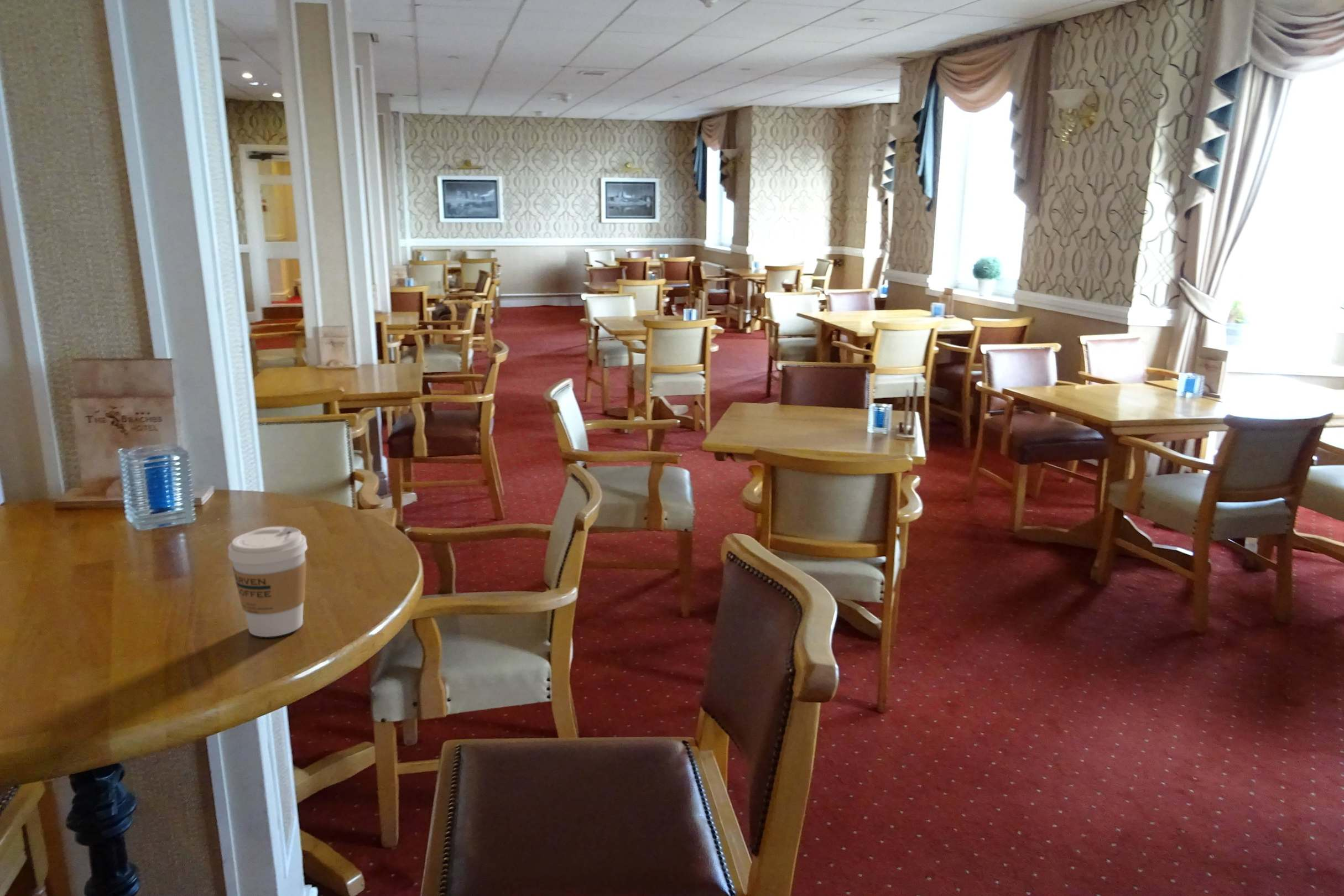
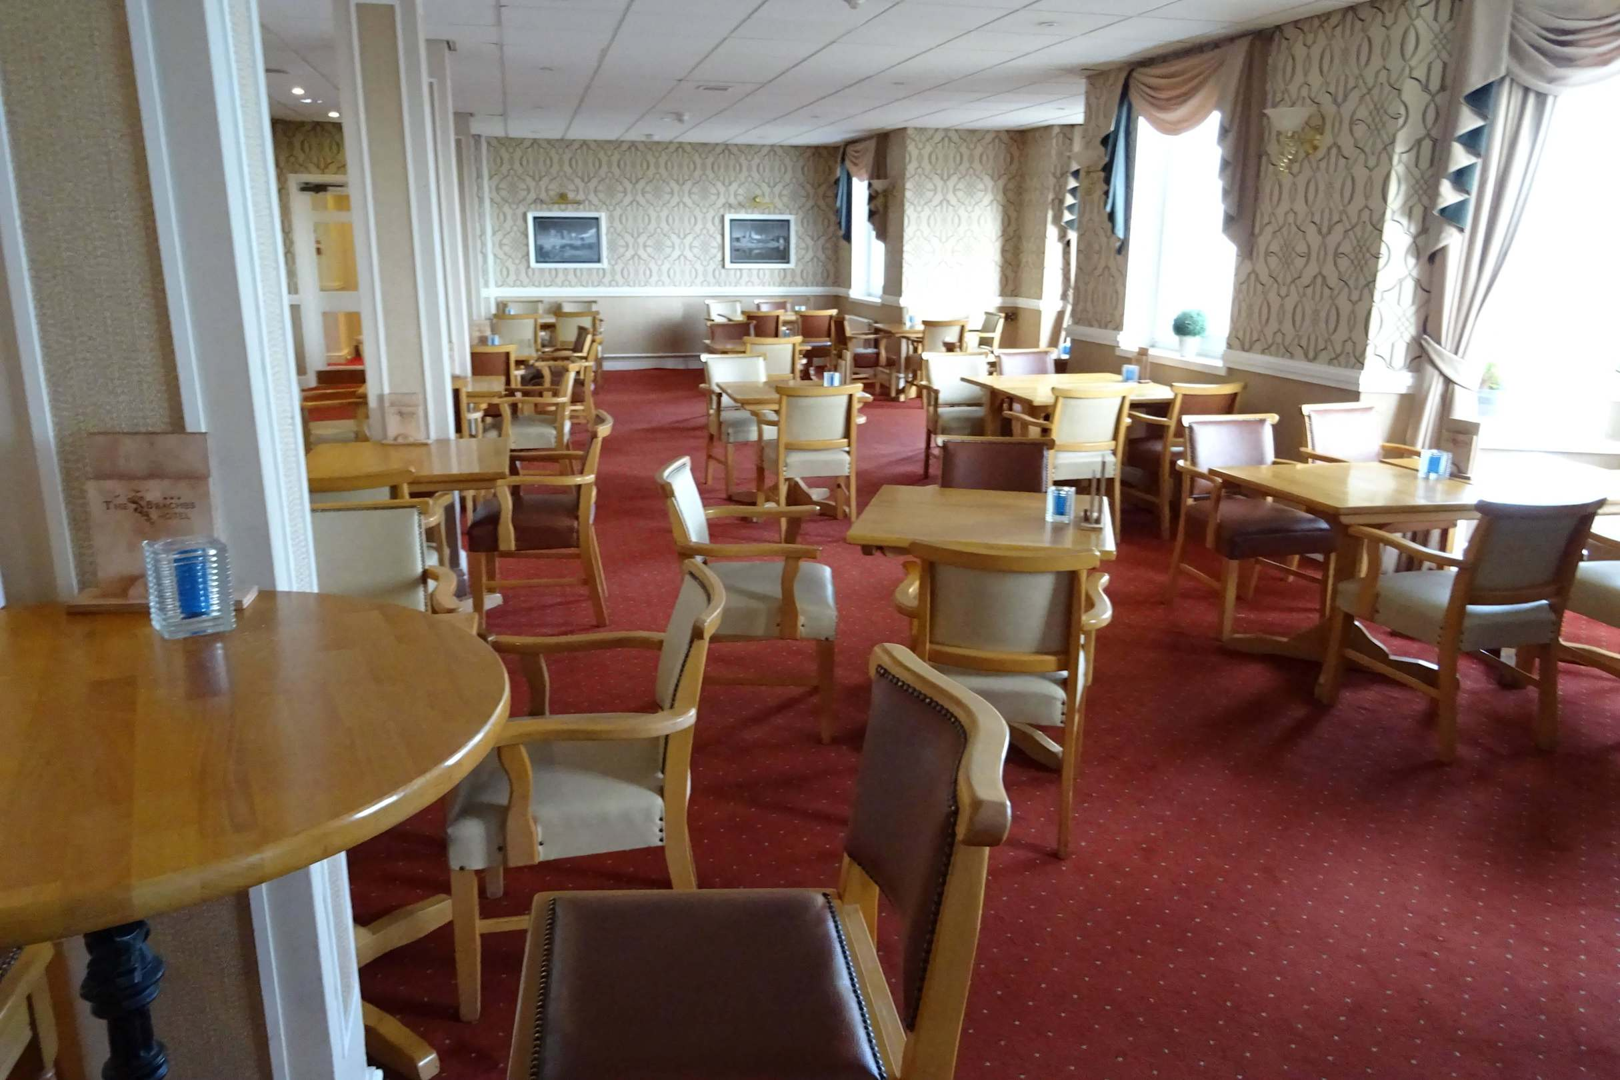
- coffee cup (271, 580)
